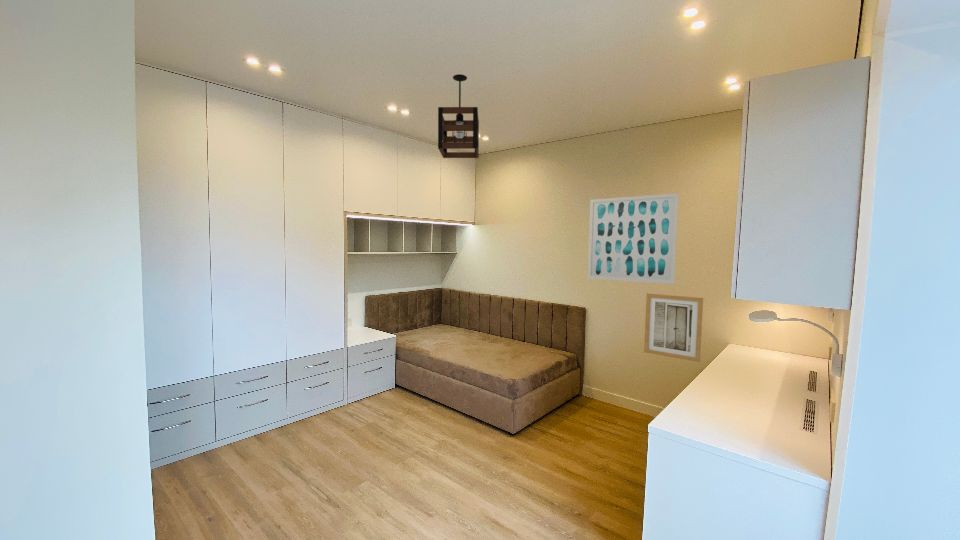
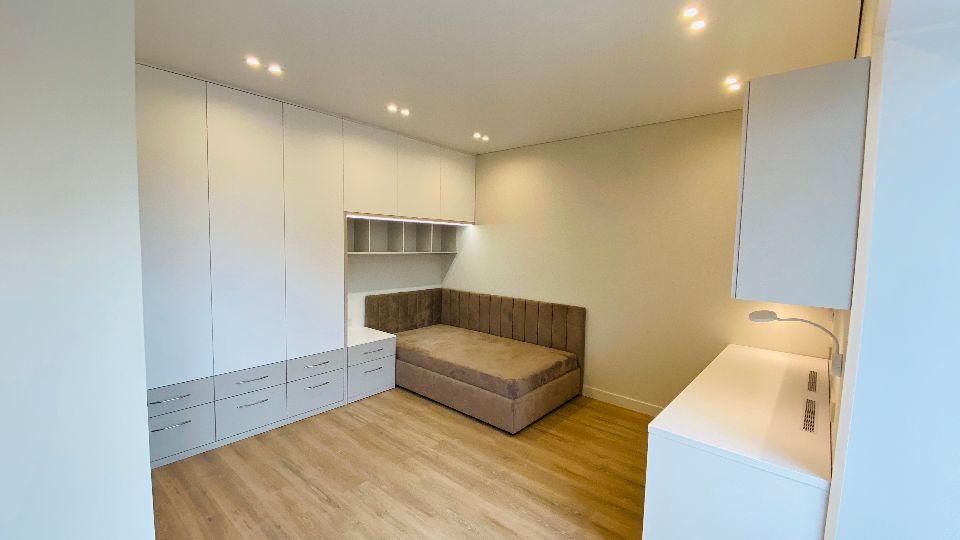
- wall art (629, 239)
- wall art (672, 326)
- pendant light (459, 115)
